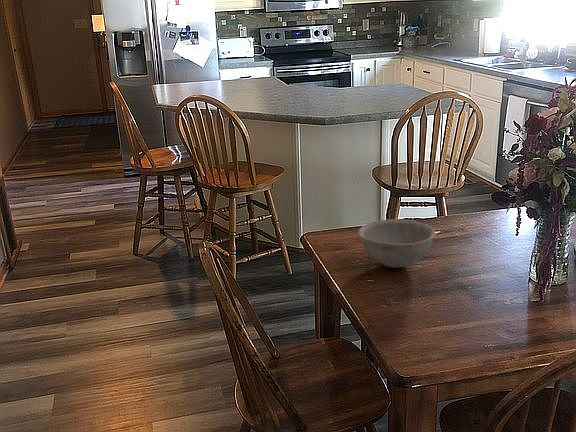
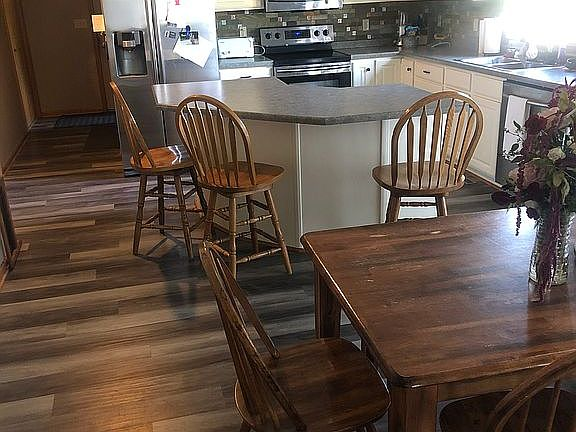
- bowl (395, 247)
